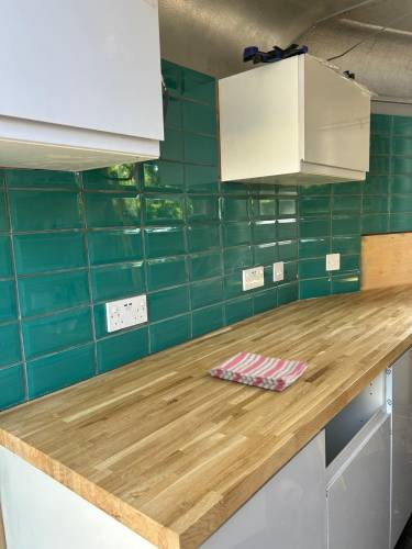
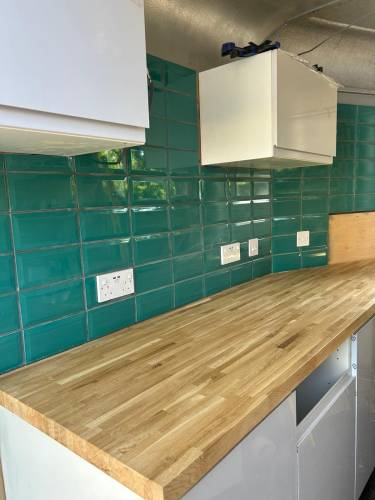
- dish towel (258, 367)
